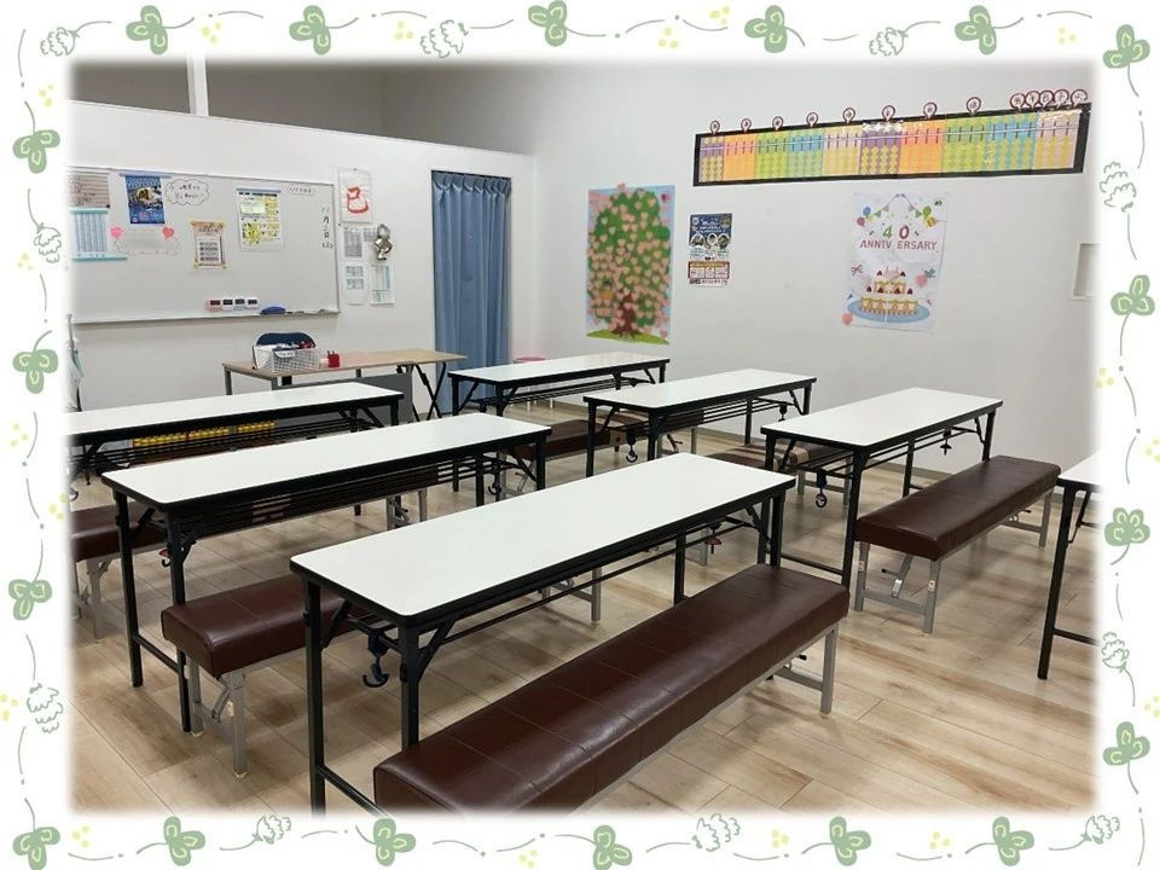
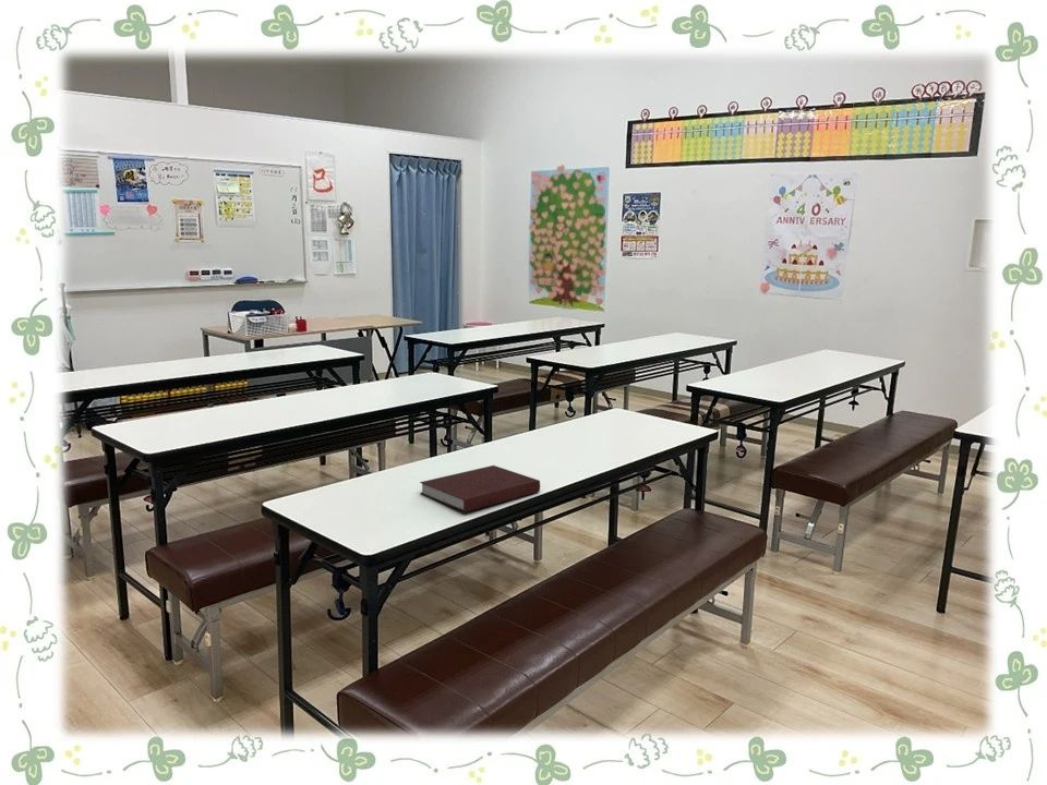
+ notebook (480, 486)
